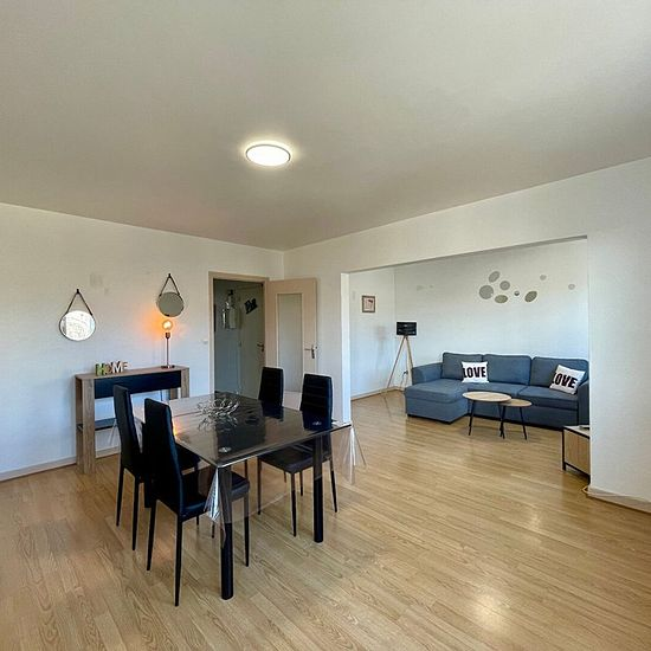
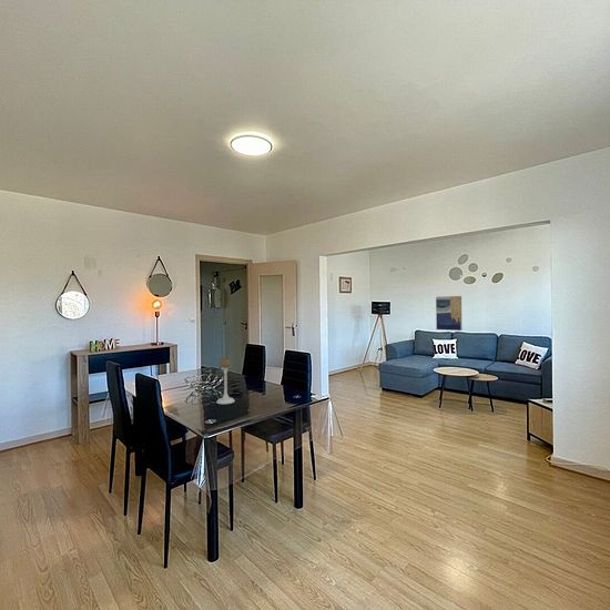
+ wall art (448, 313)
+ candle holder (225, 379)
